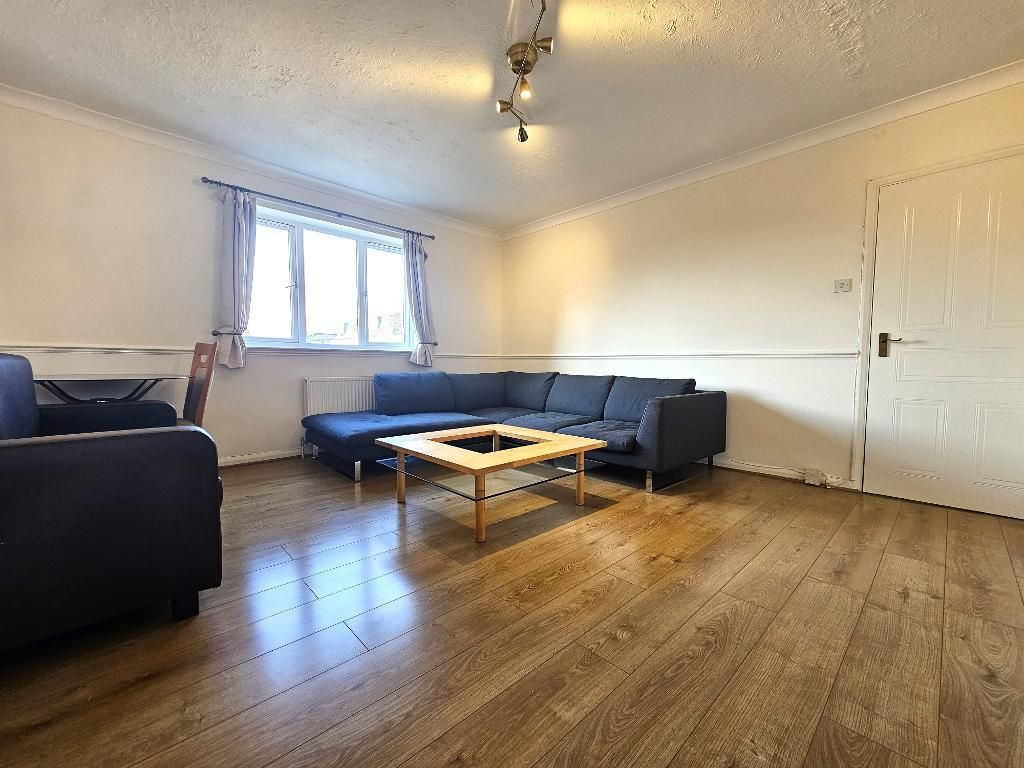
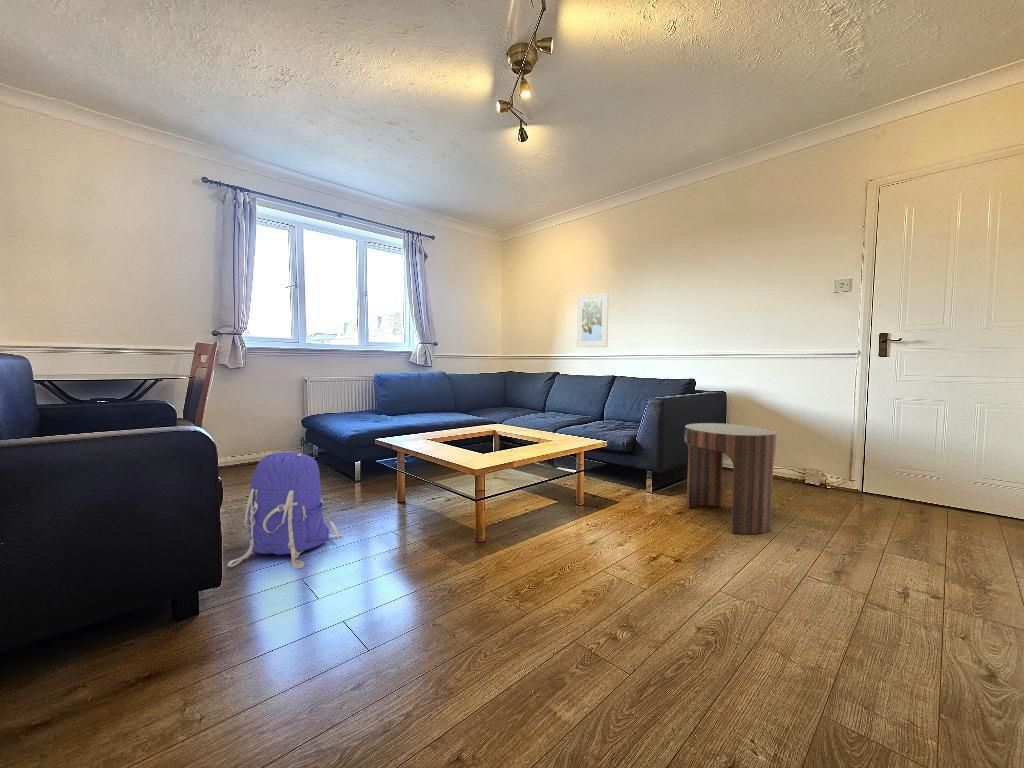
+ side table (721, 473)
+ backpack (284, 502)
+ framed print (592, 321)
